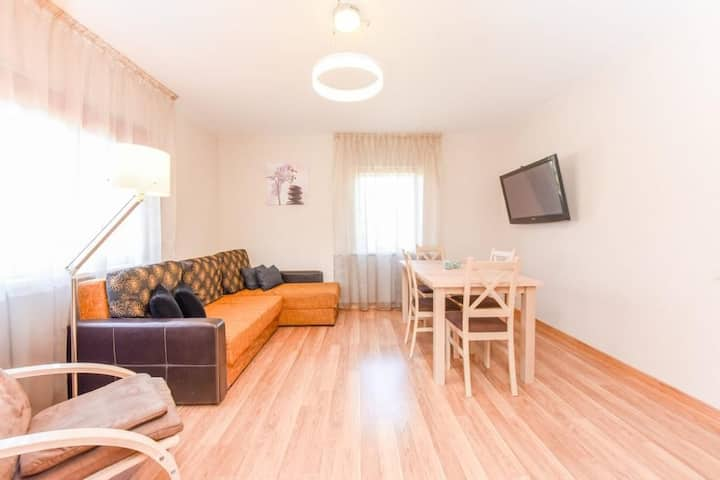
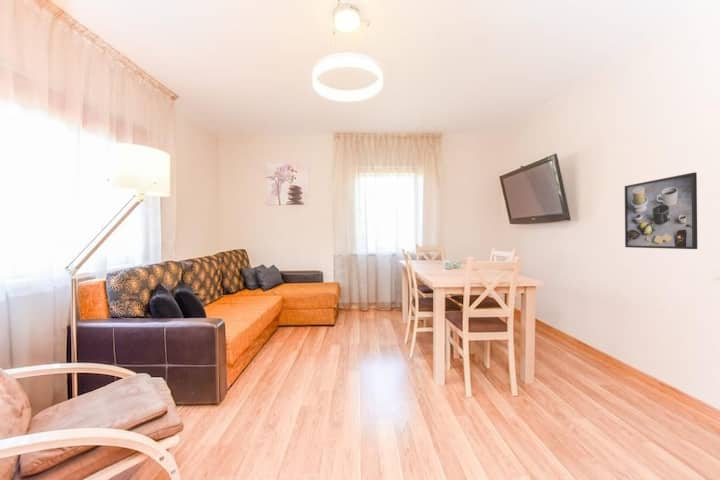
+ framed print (656, 214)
